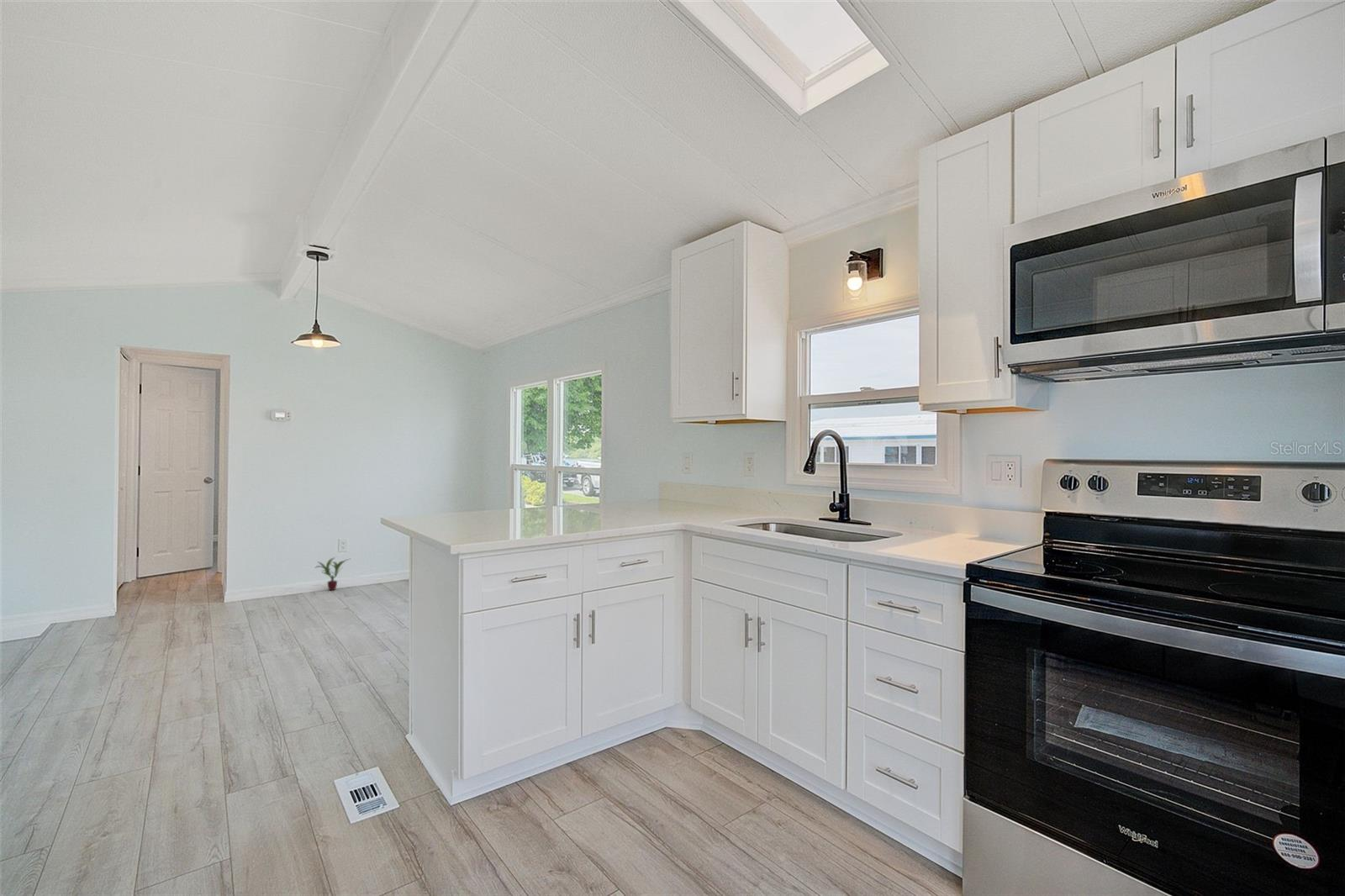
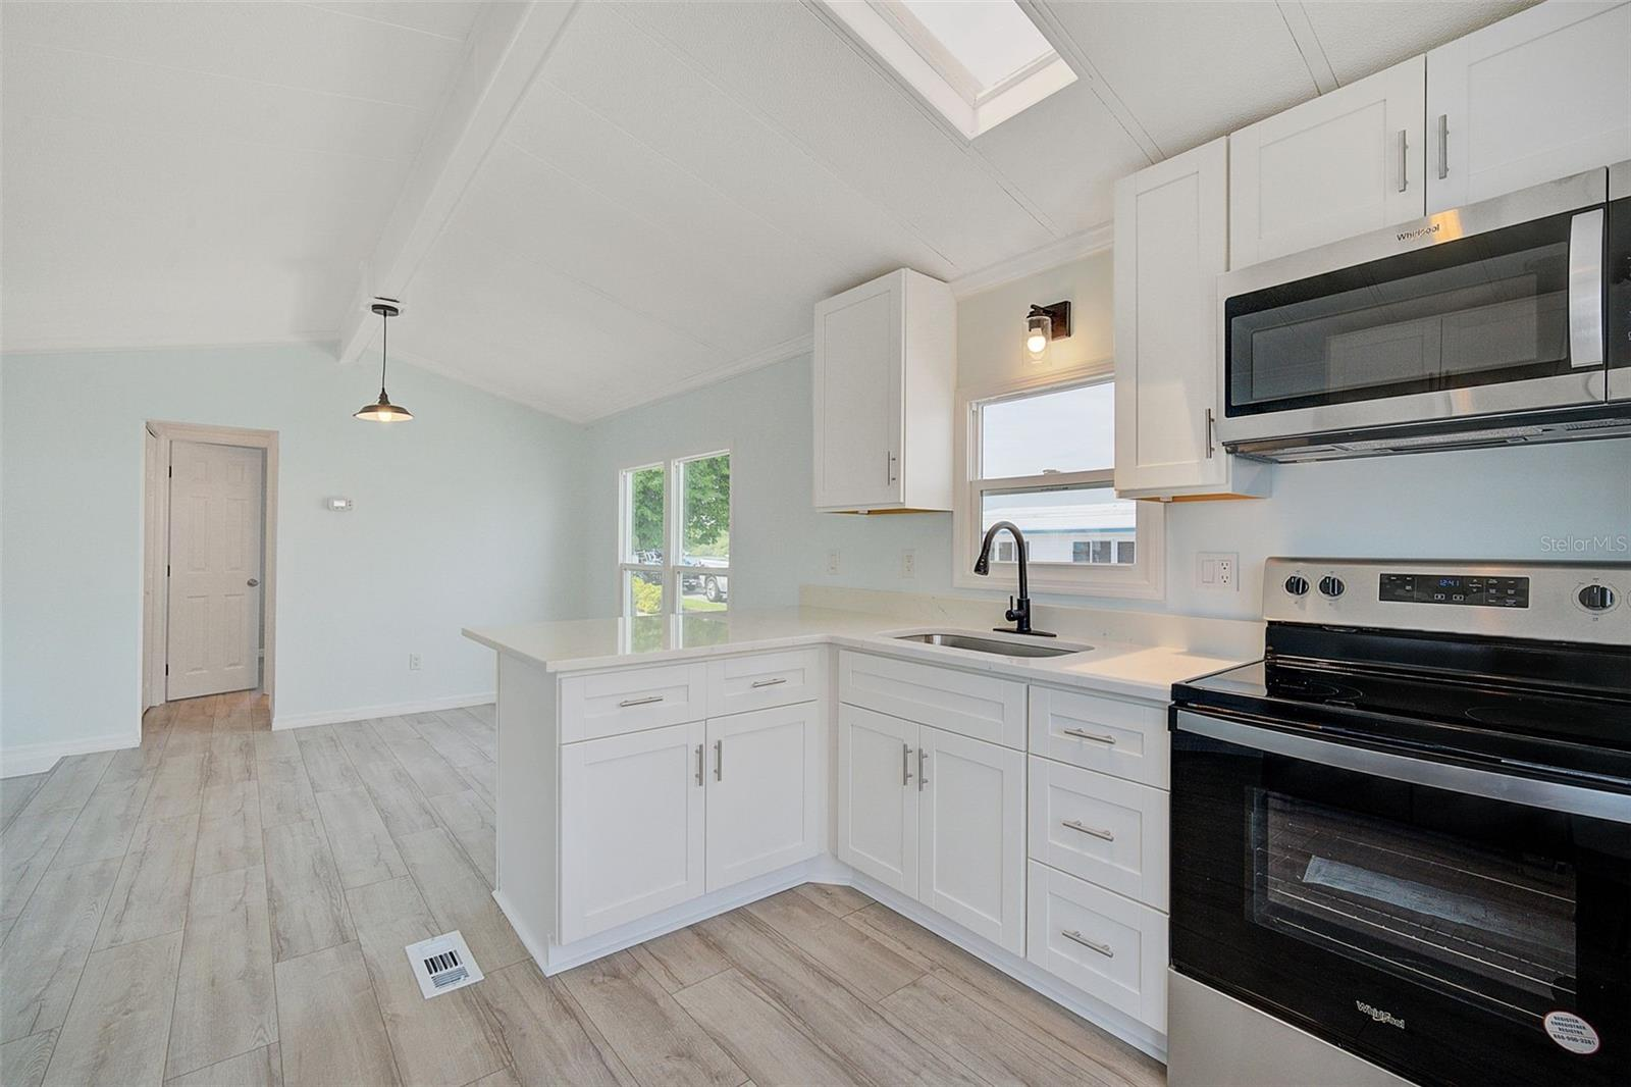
- potted plant (334, 573)
